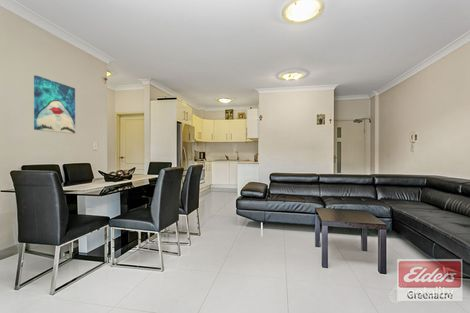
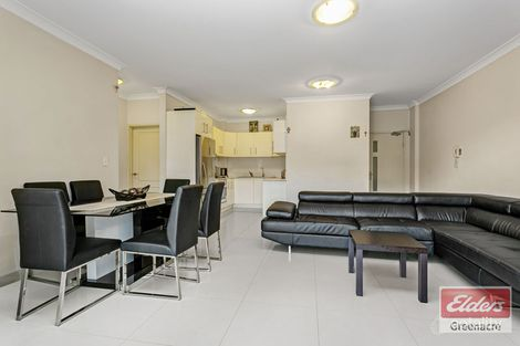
- wall art (56, 107)
